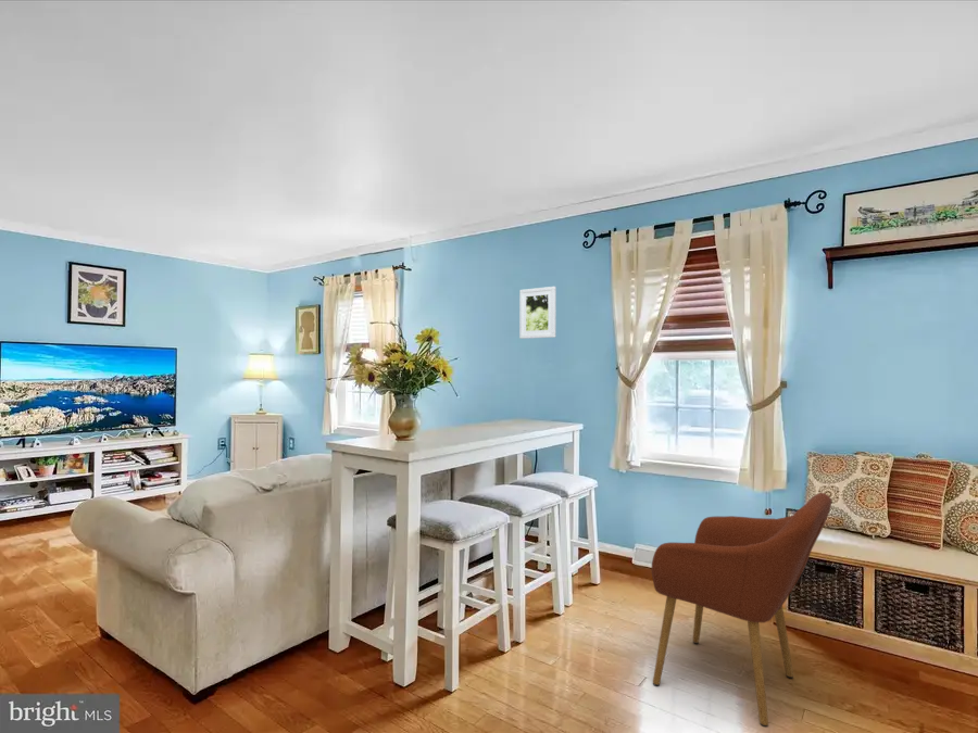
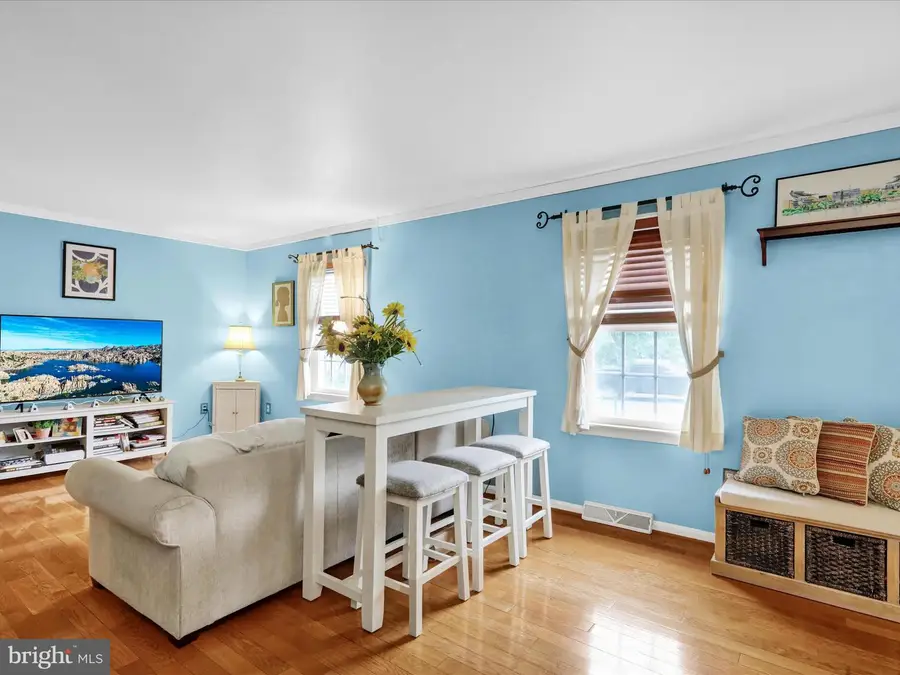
- armchair (740, 585)
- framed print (537, 313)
